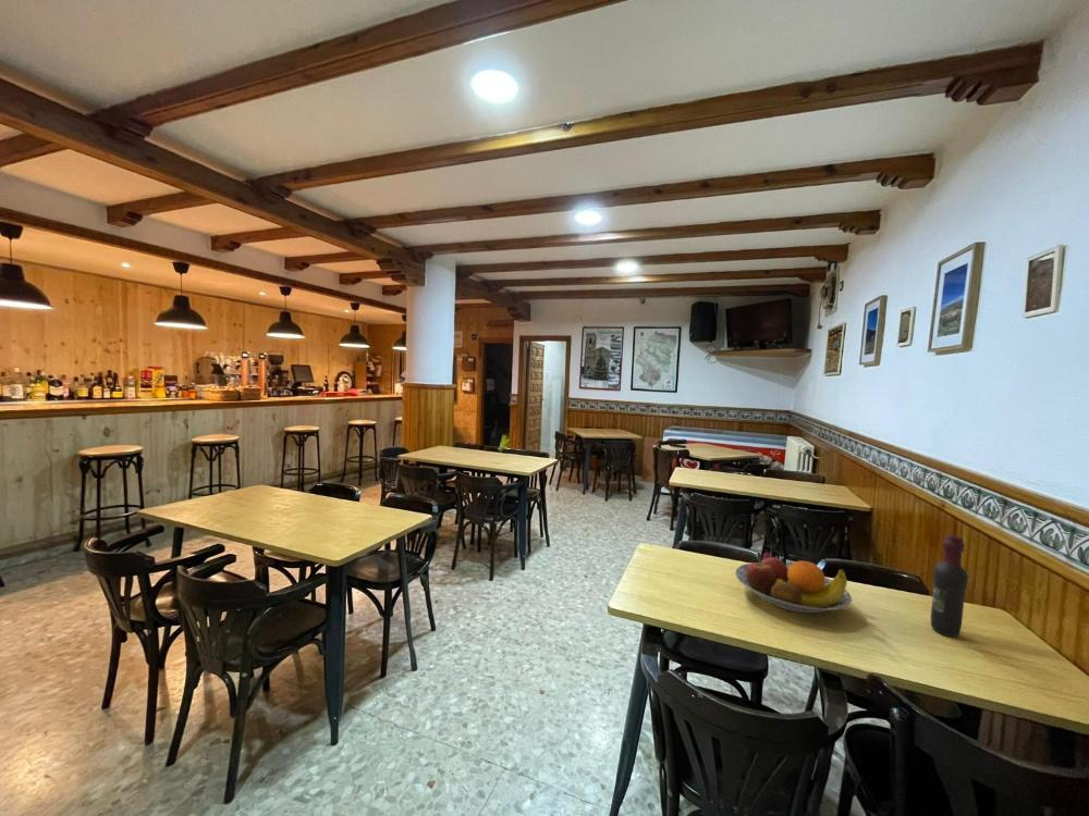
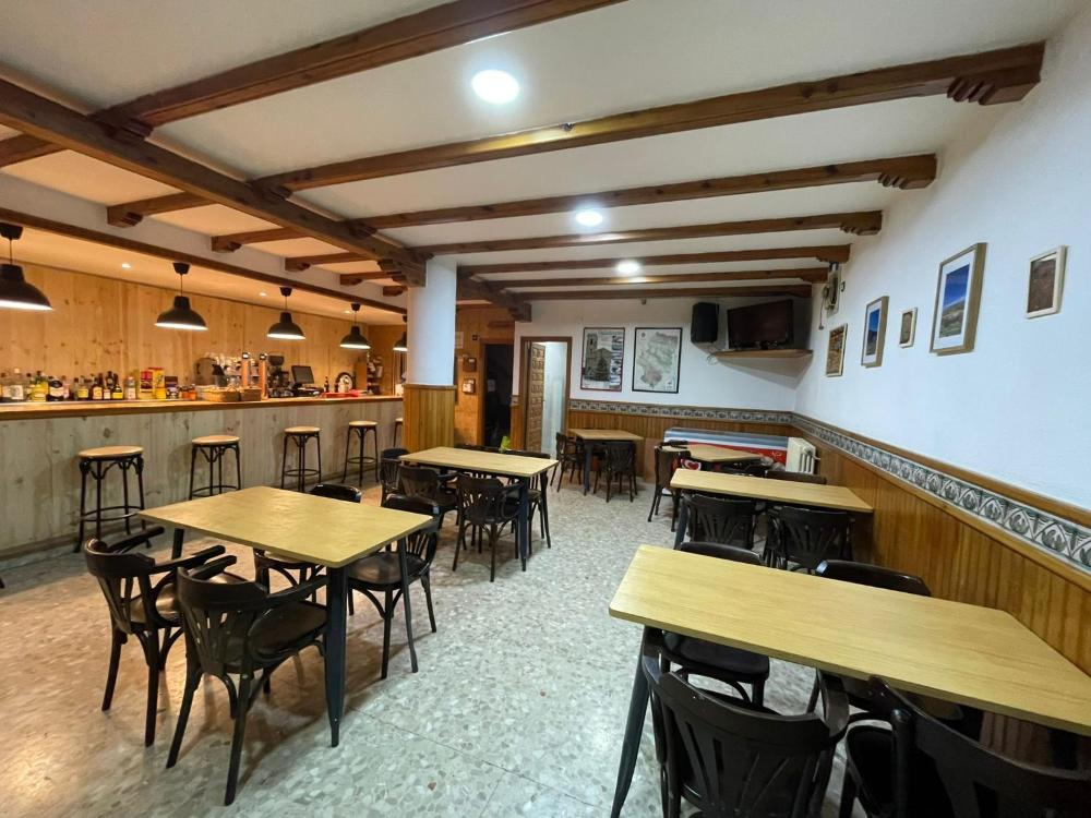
- wine bottle (949, 584)
- fruit bowl (791, 579)
